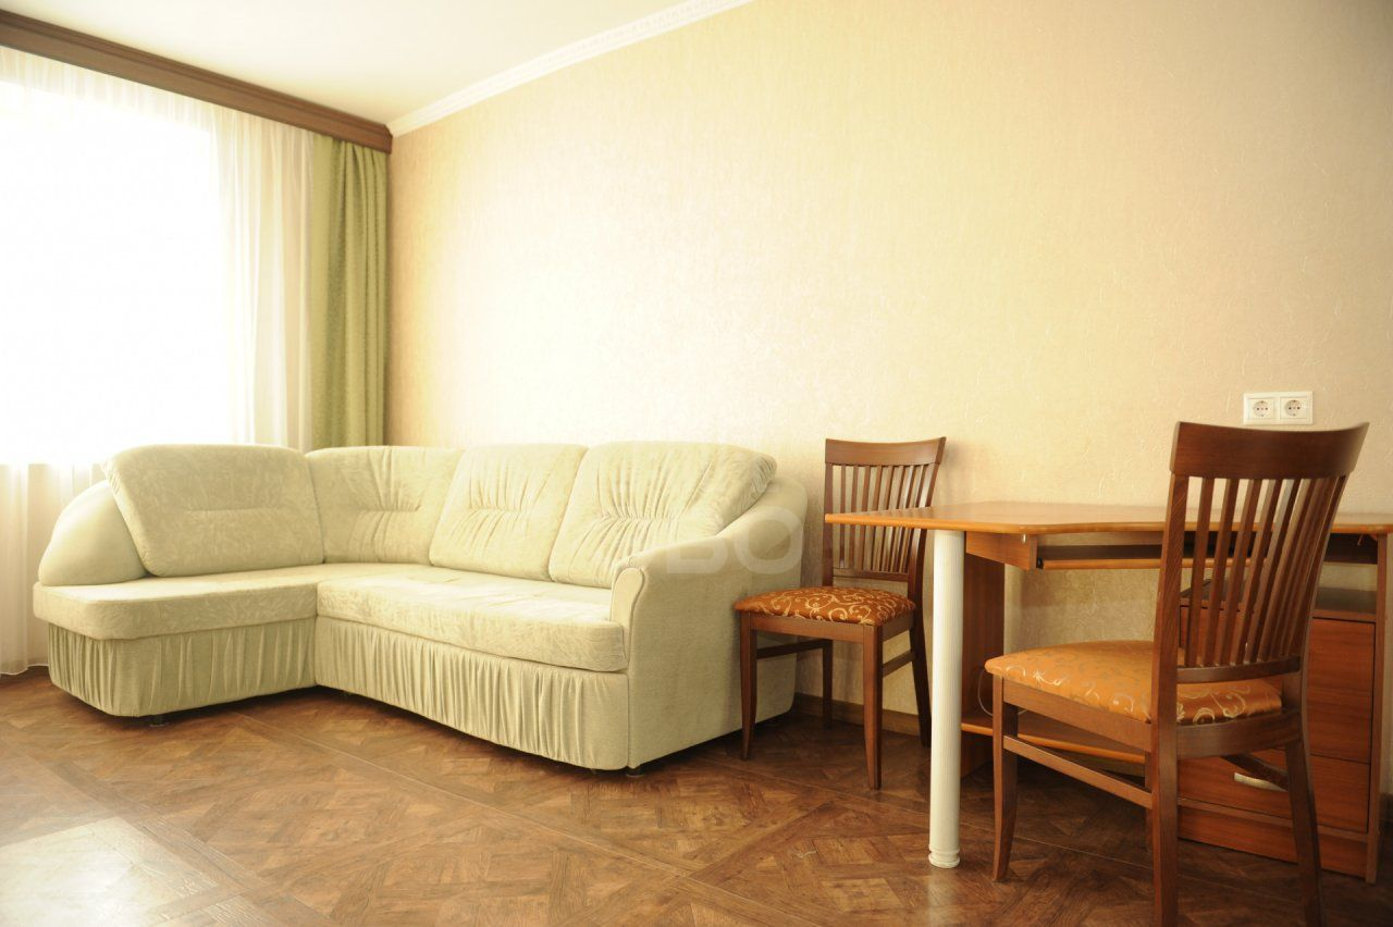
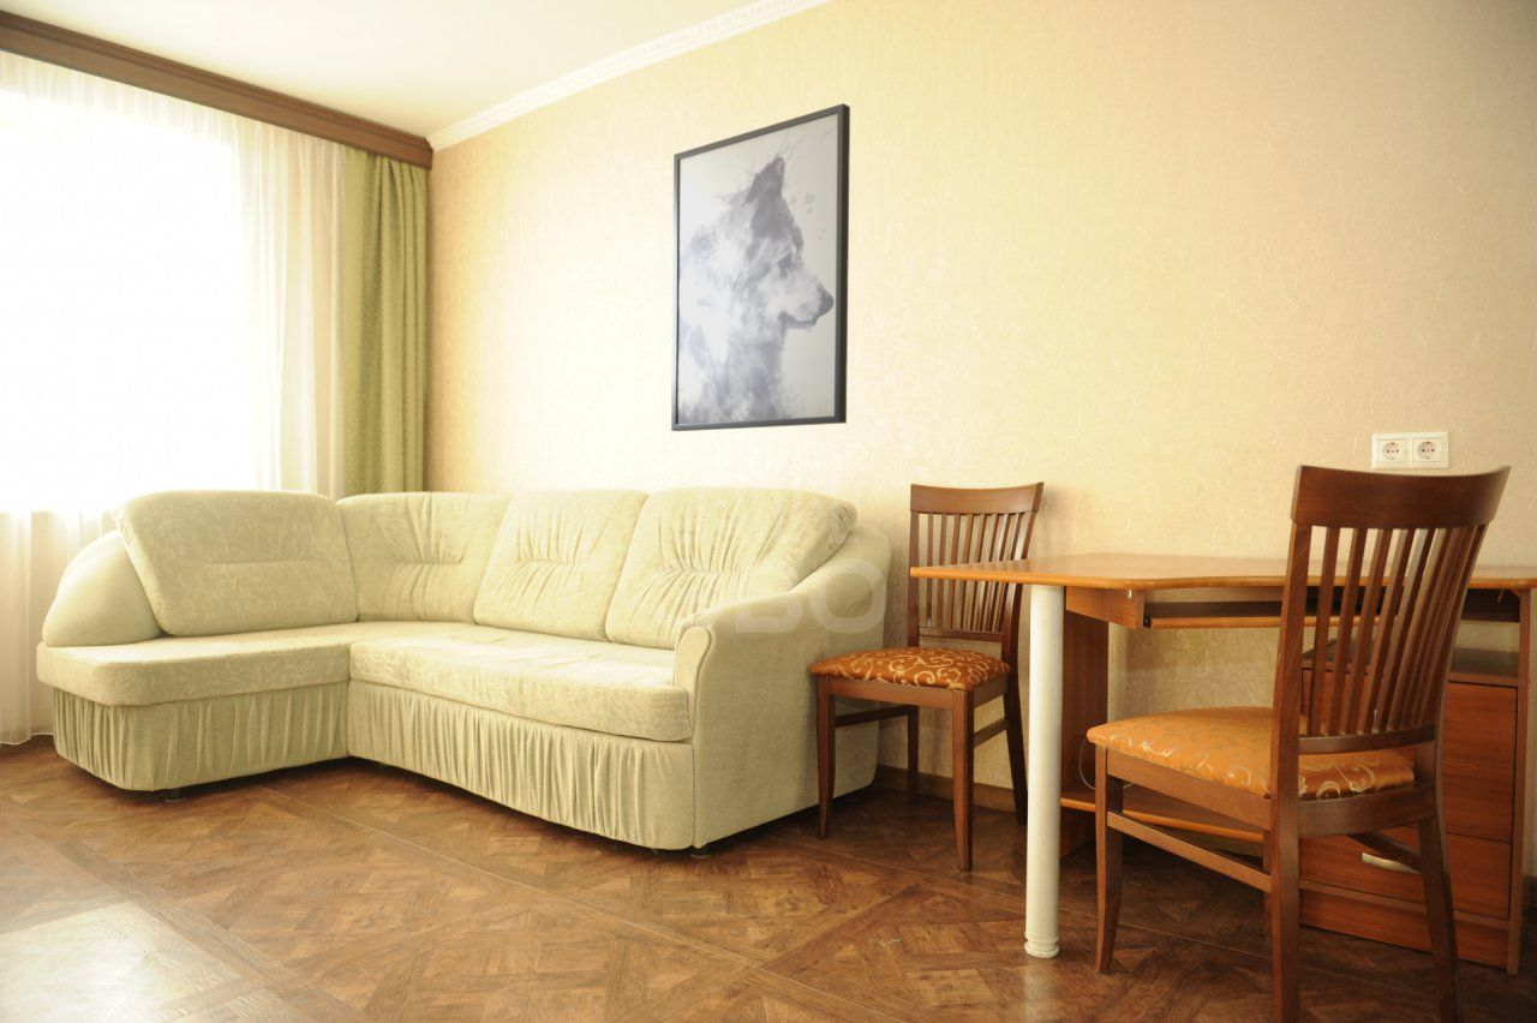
+ wall art (754, 280)
